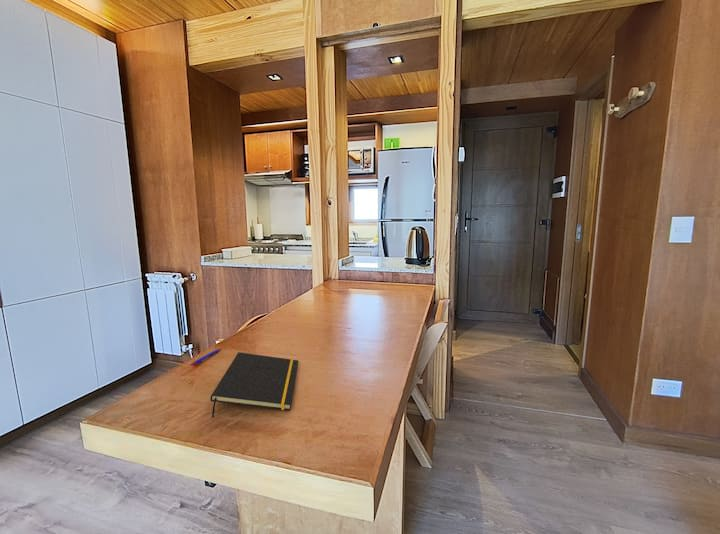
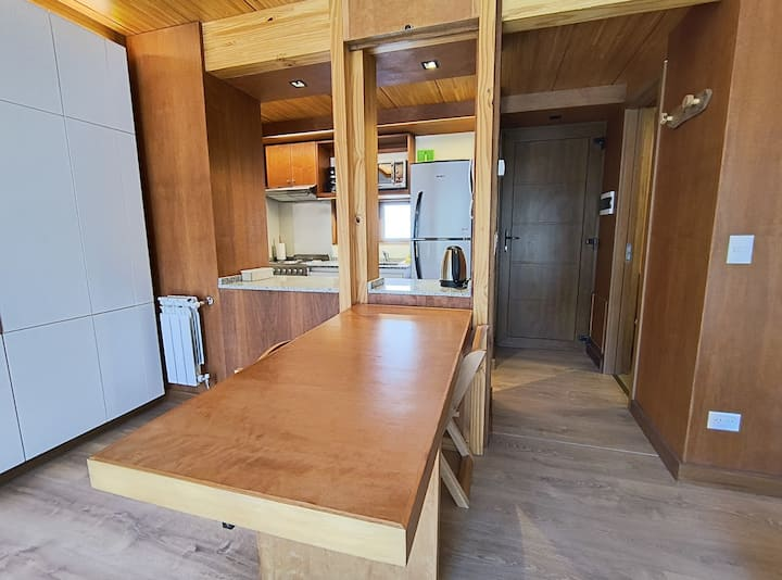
- notepad (261, 377)
- pen (207, 356)
